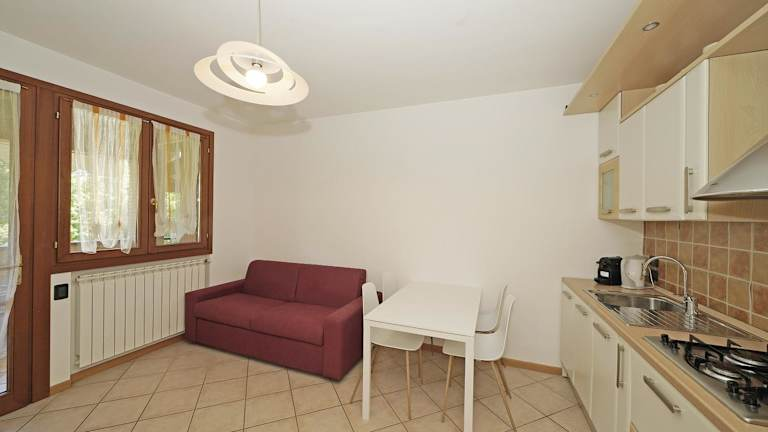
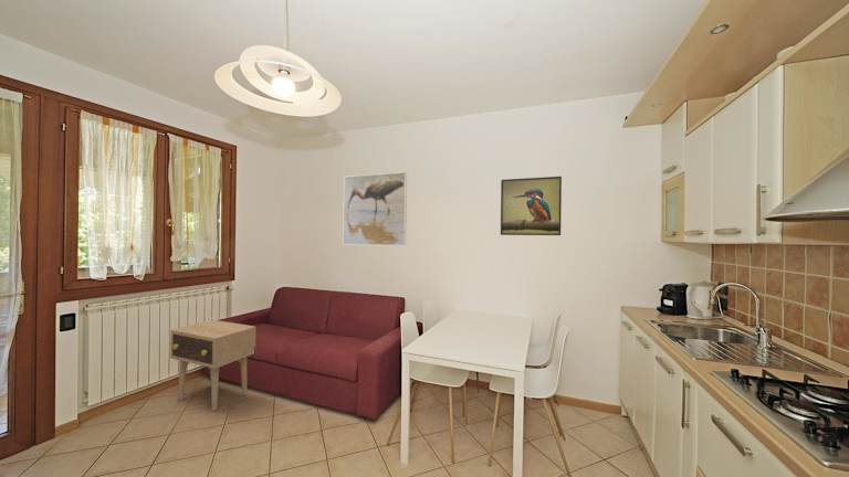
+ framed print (374, 210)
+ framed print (530, 206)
+ side table (212, 363)
